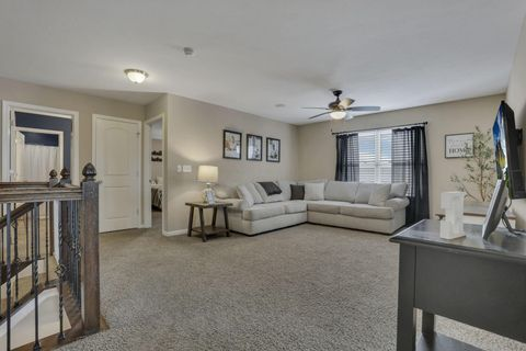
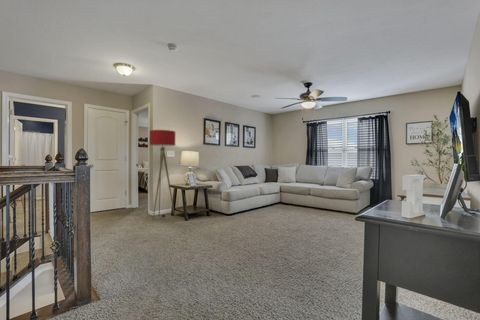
+ floor lamp (160, 174)
